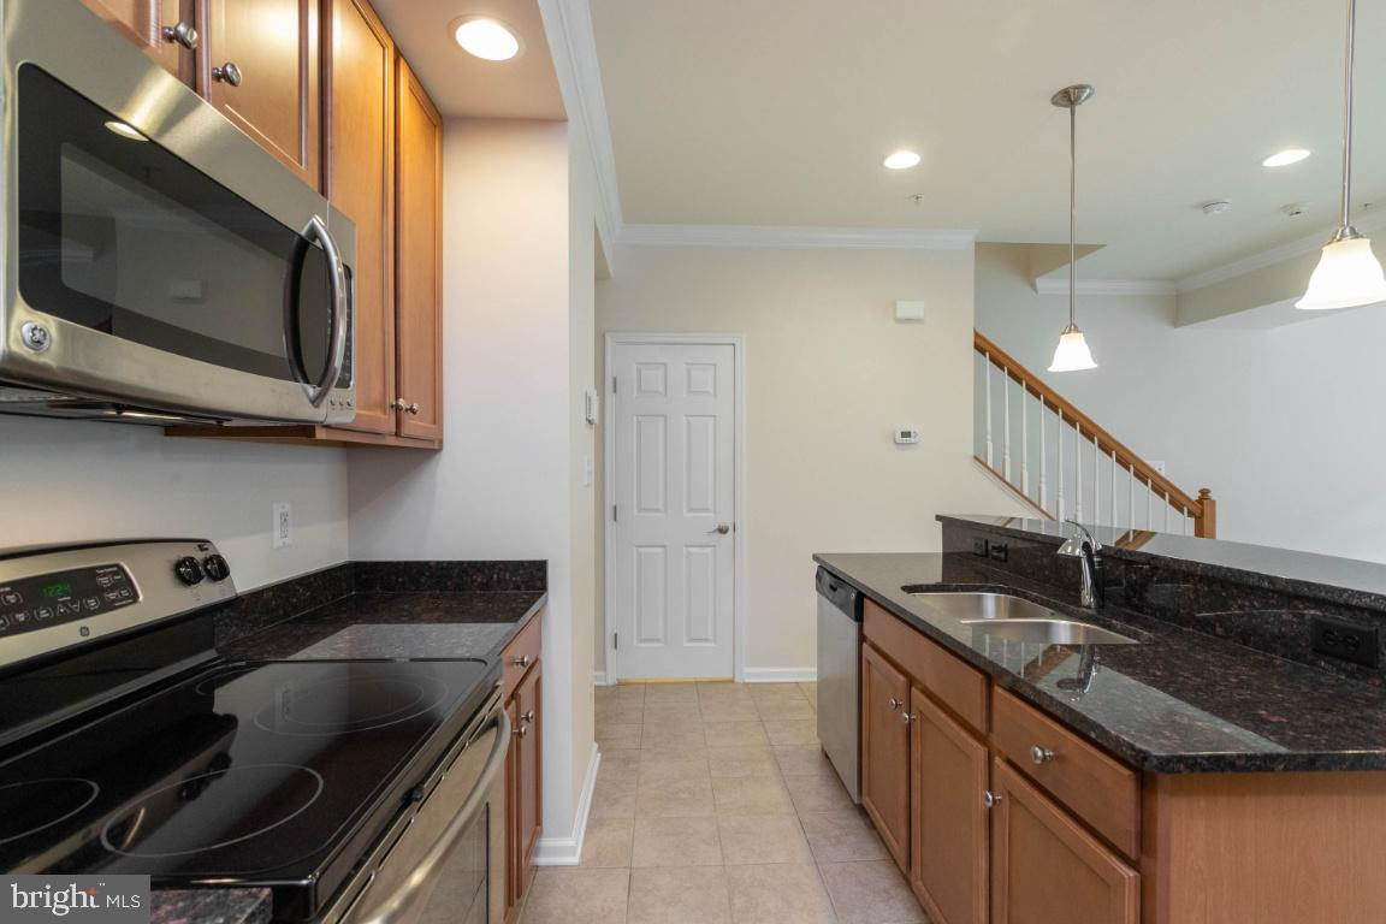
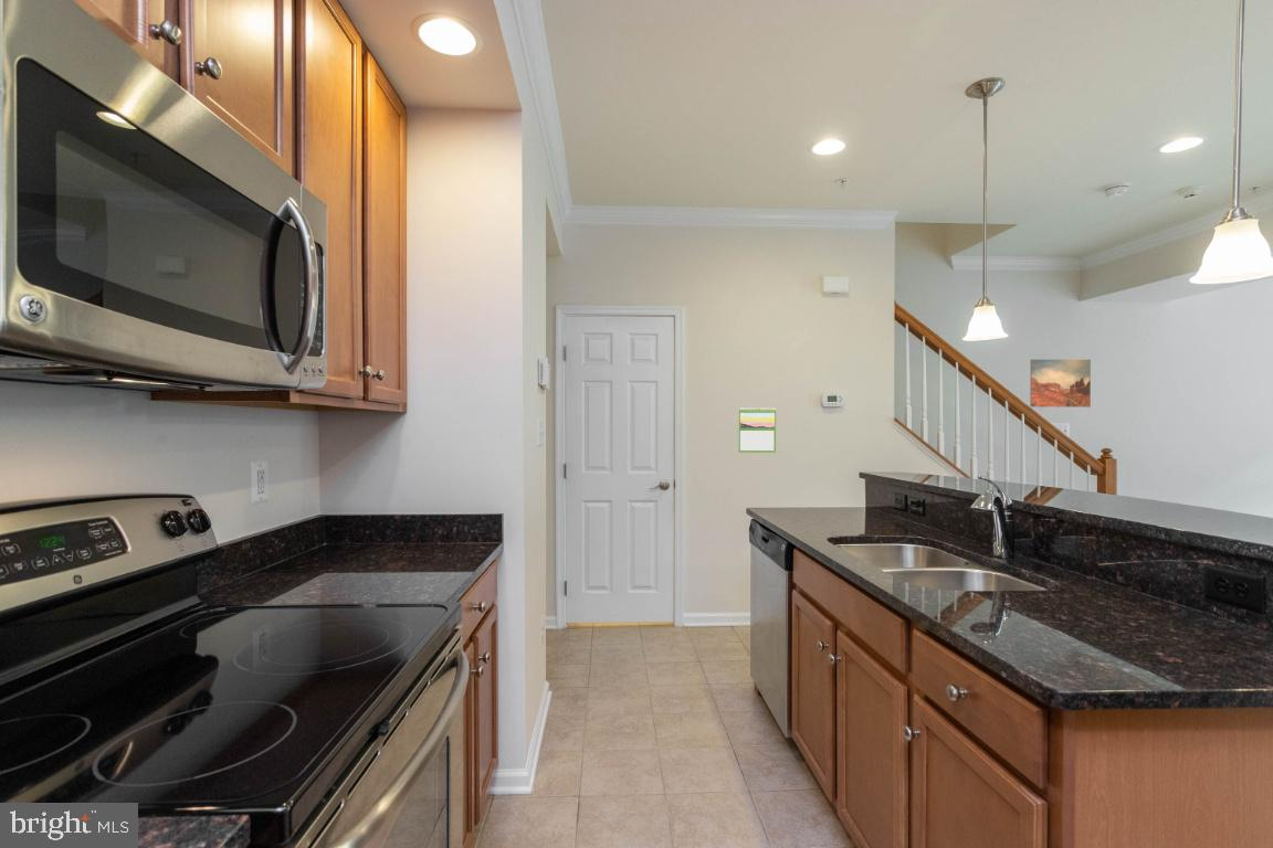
+ calendar (757, 430)
+ wall art (1060, 383)
